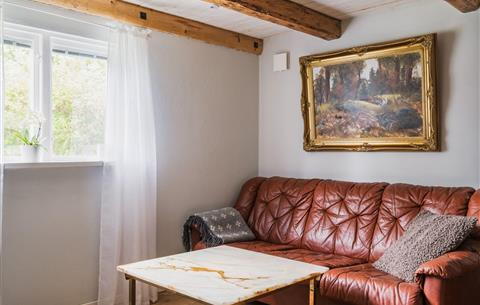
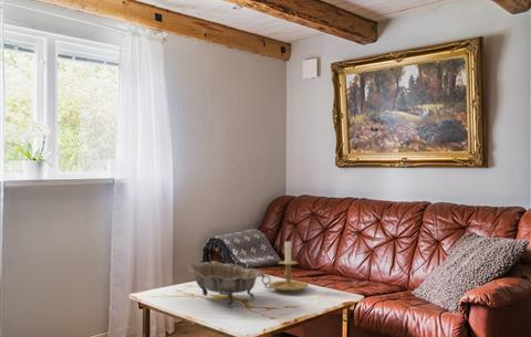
+ candle holder (288, 264)
+ decorative bowl (226, 282)
